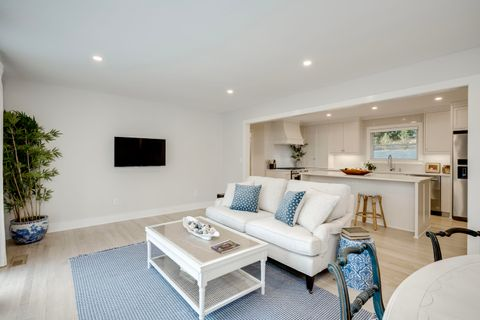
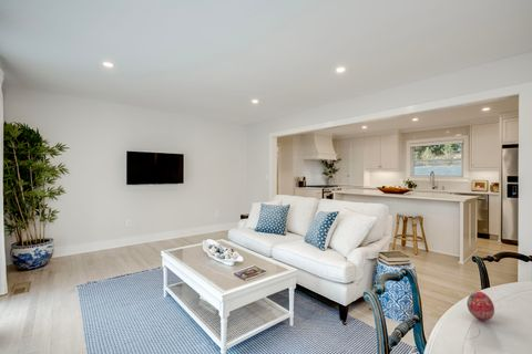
+ decorative egg (480, 305)
